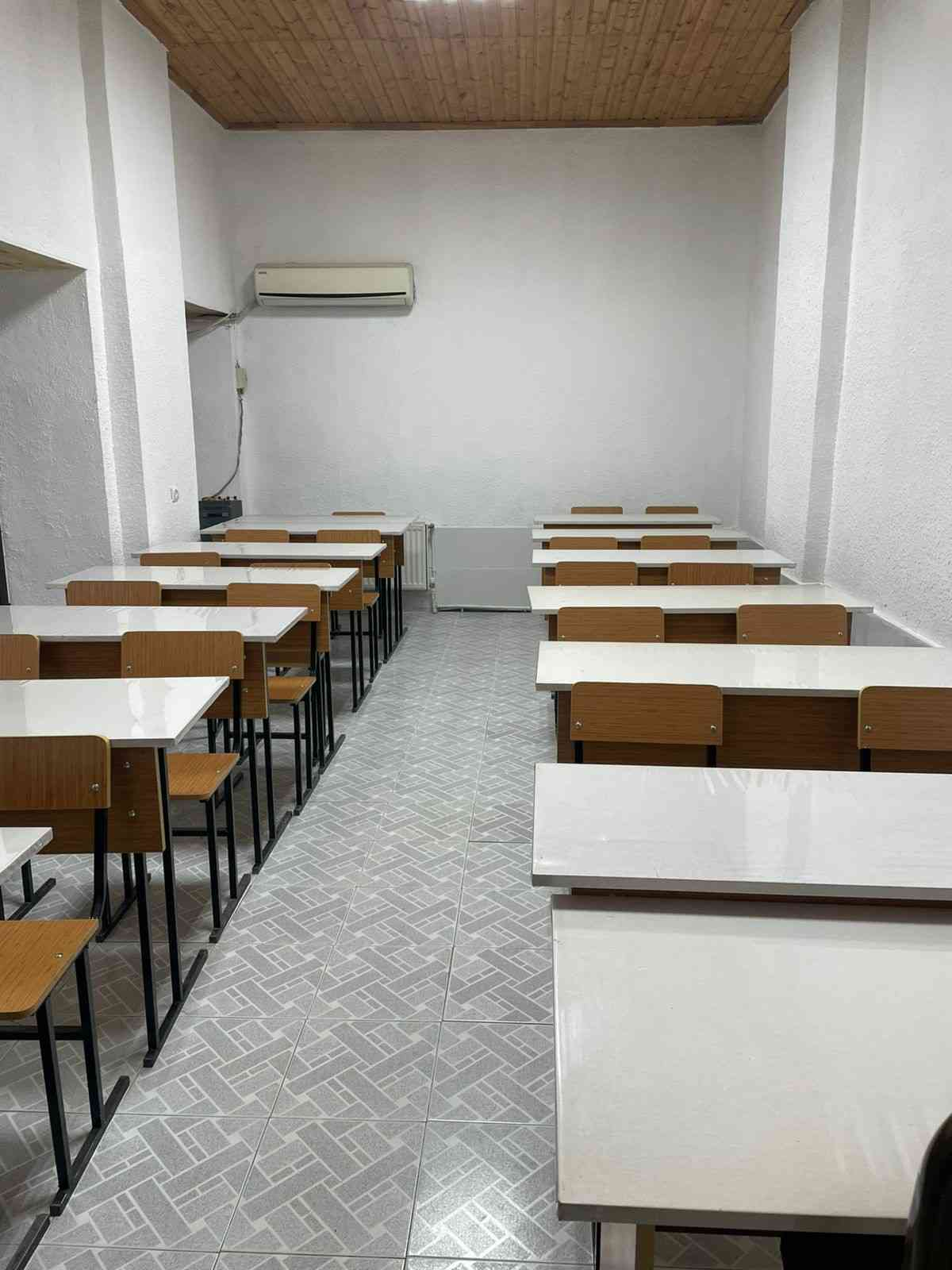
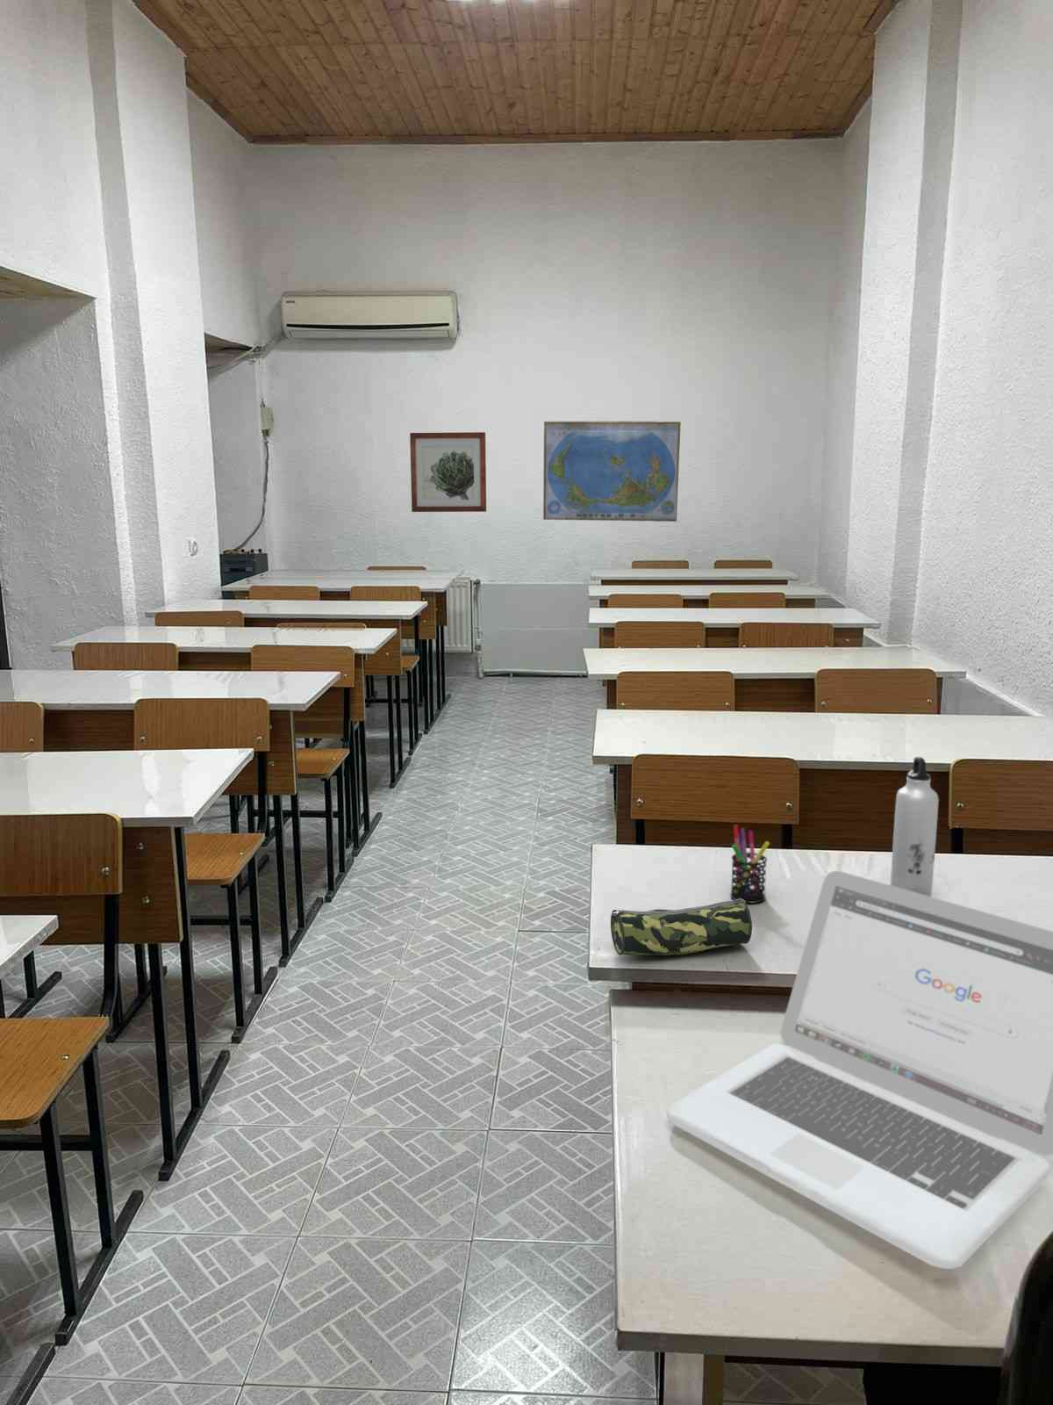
+ pencil case (677, 928)
+ pen holder (746, 863)
+ world map (611, 471)
+ wall art (448, 472)
+ water bottle (915, 828)
+ laptop (878, 1038)
